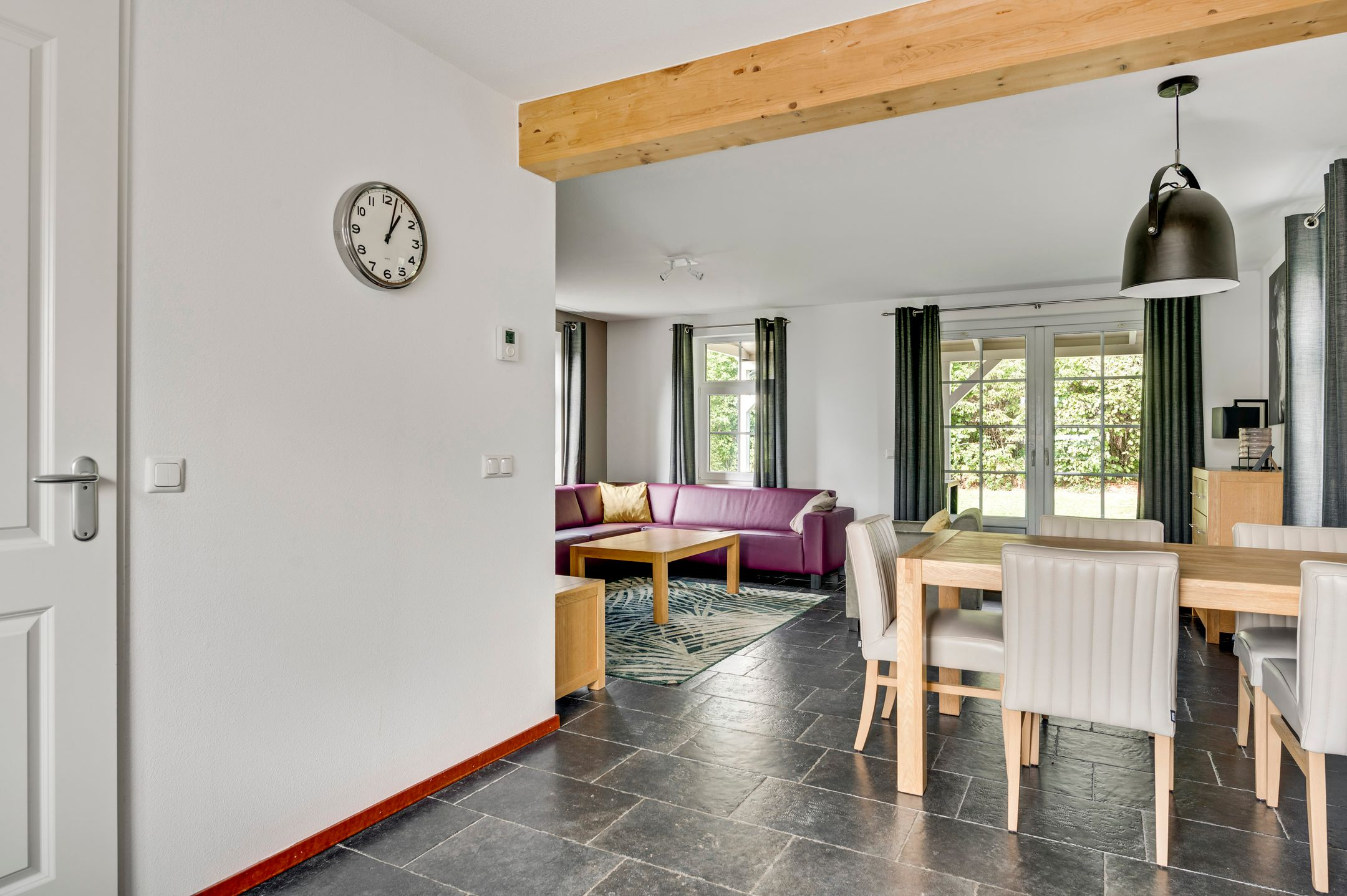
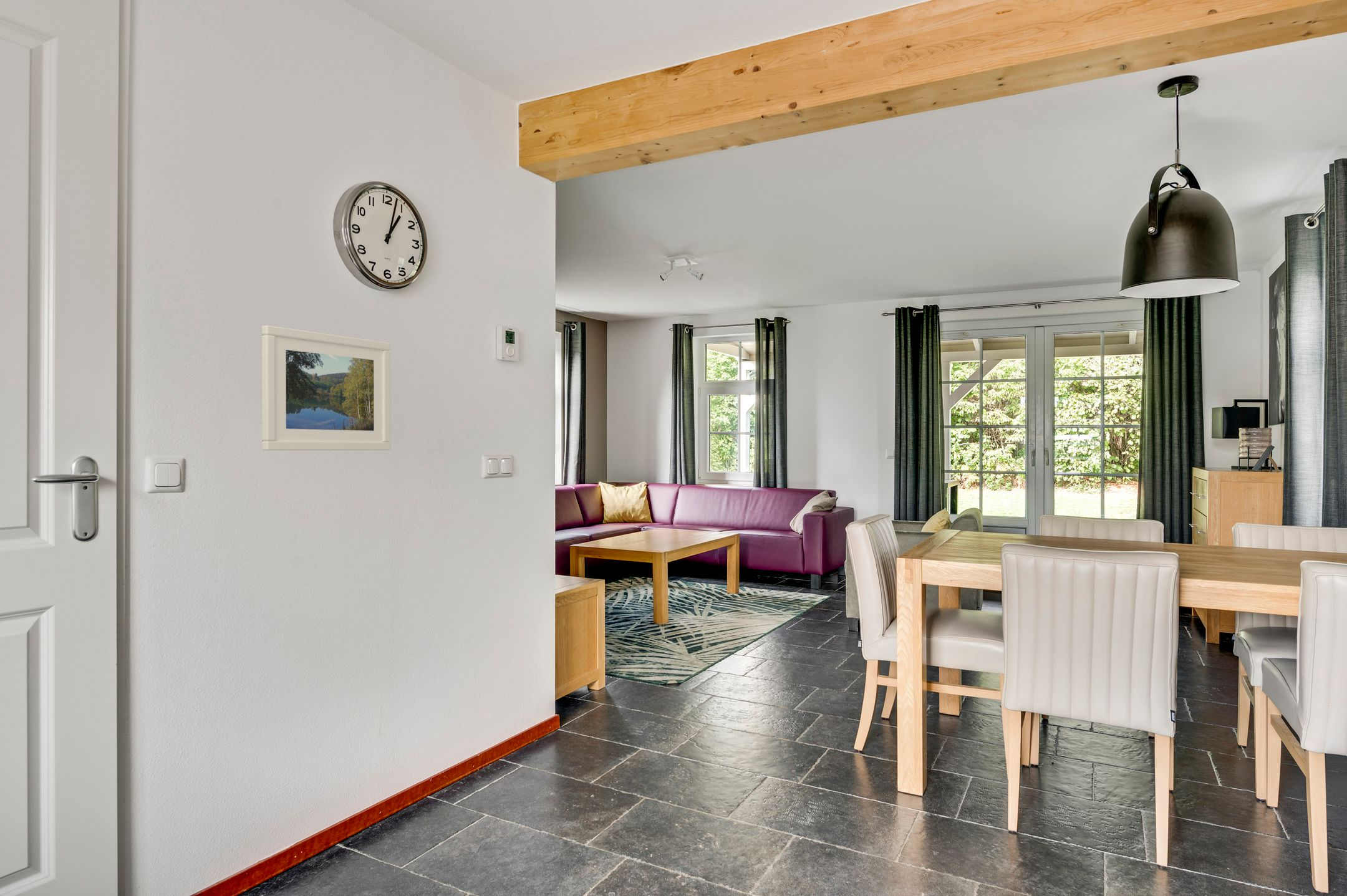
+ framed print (331, 392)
